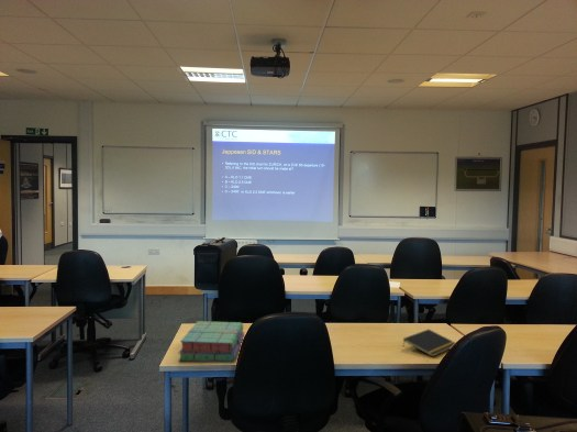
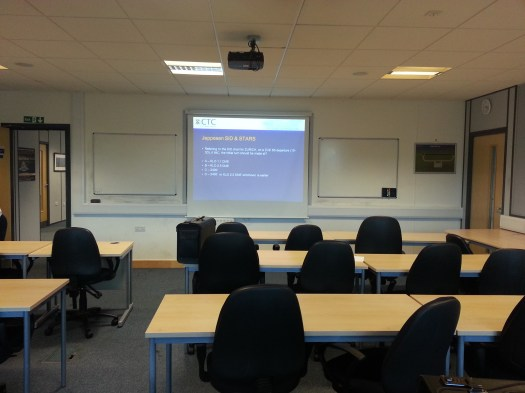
- stack of books (213, 340)
- notepad (430, 342)
